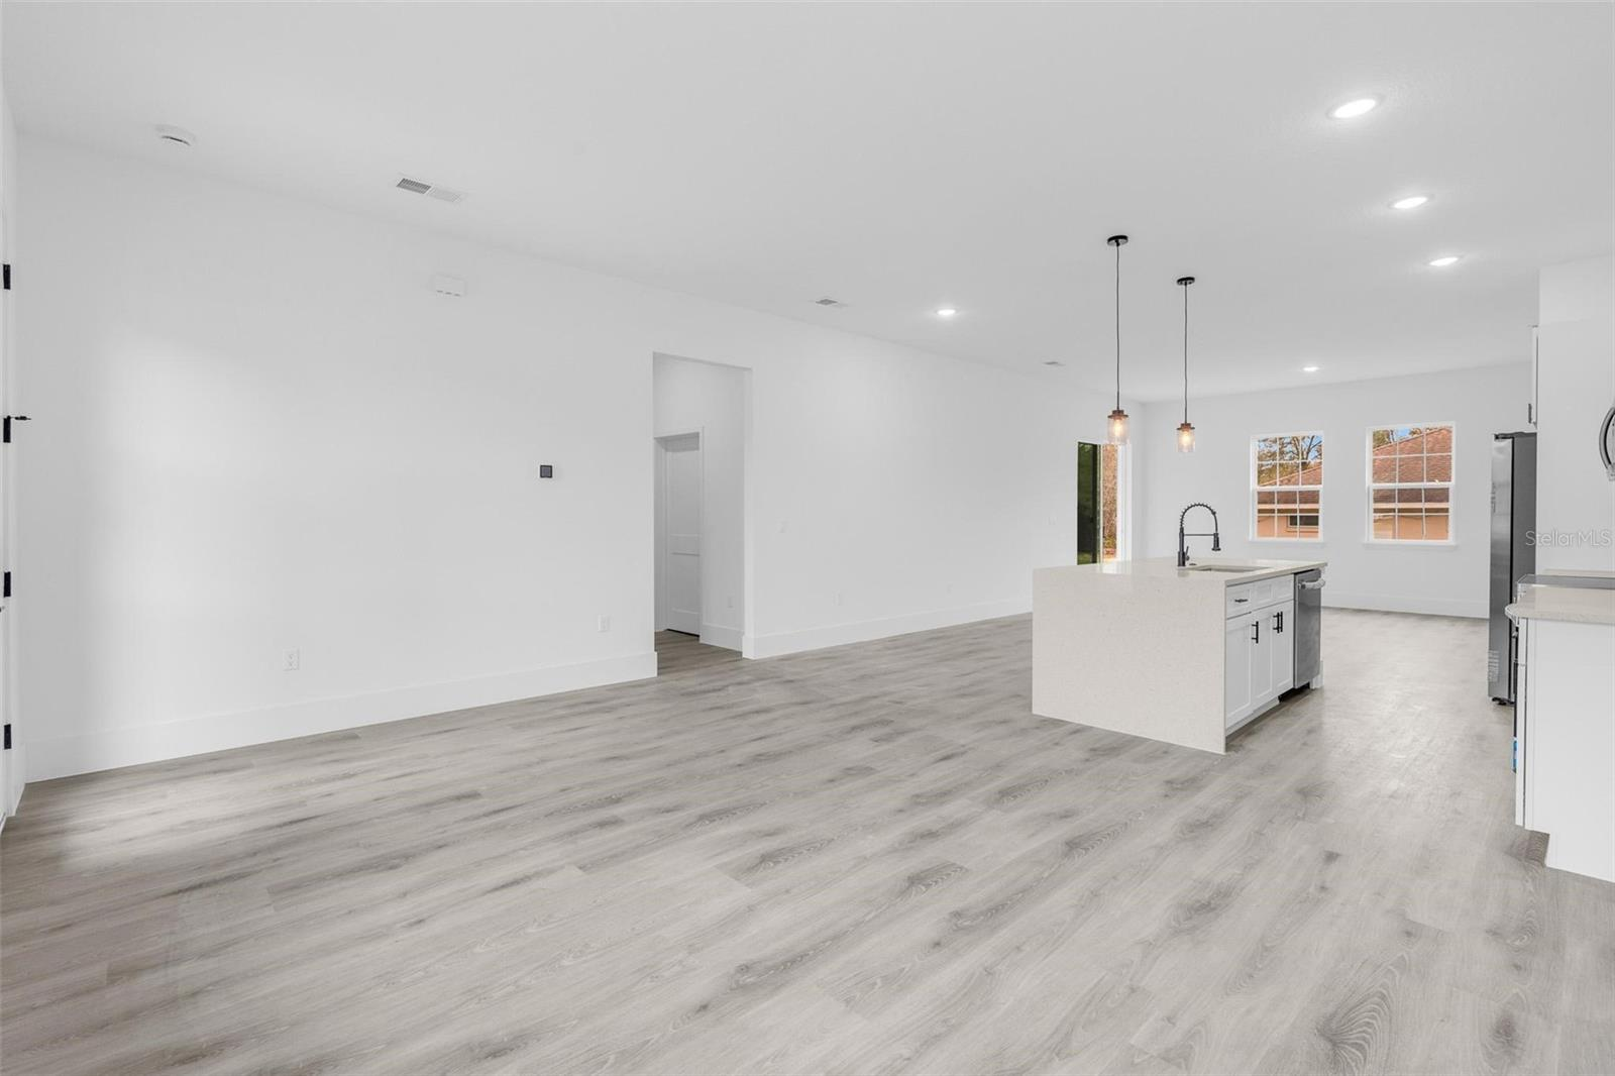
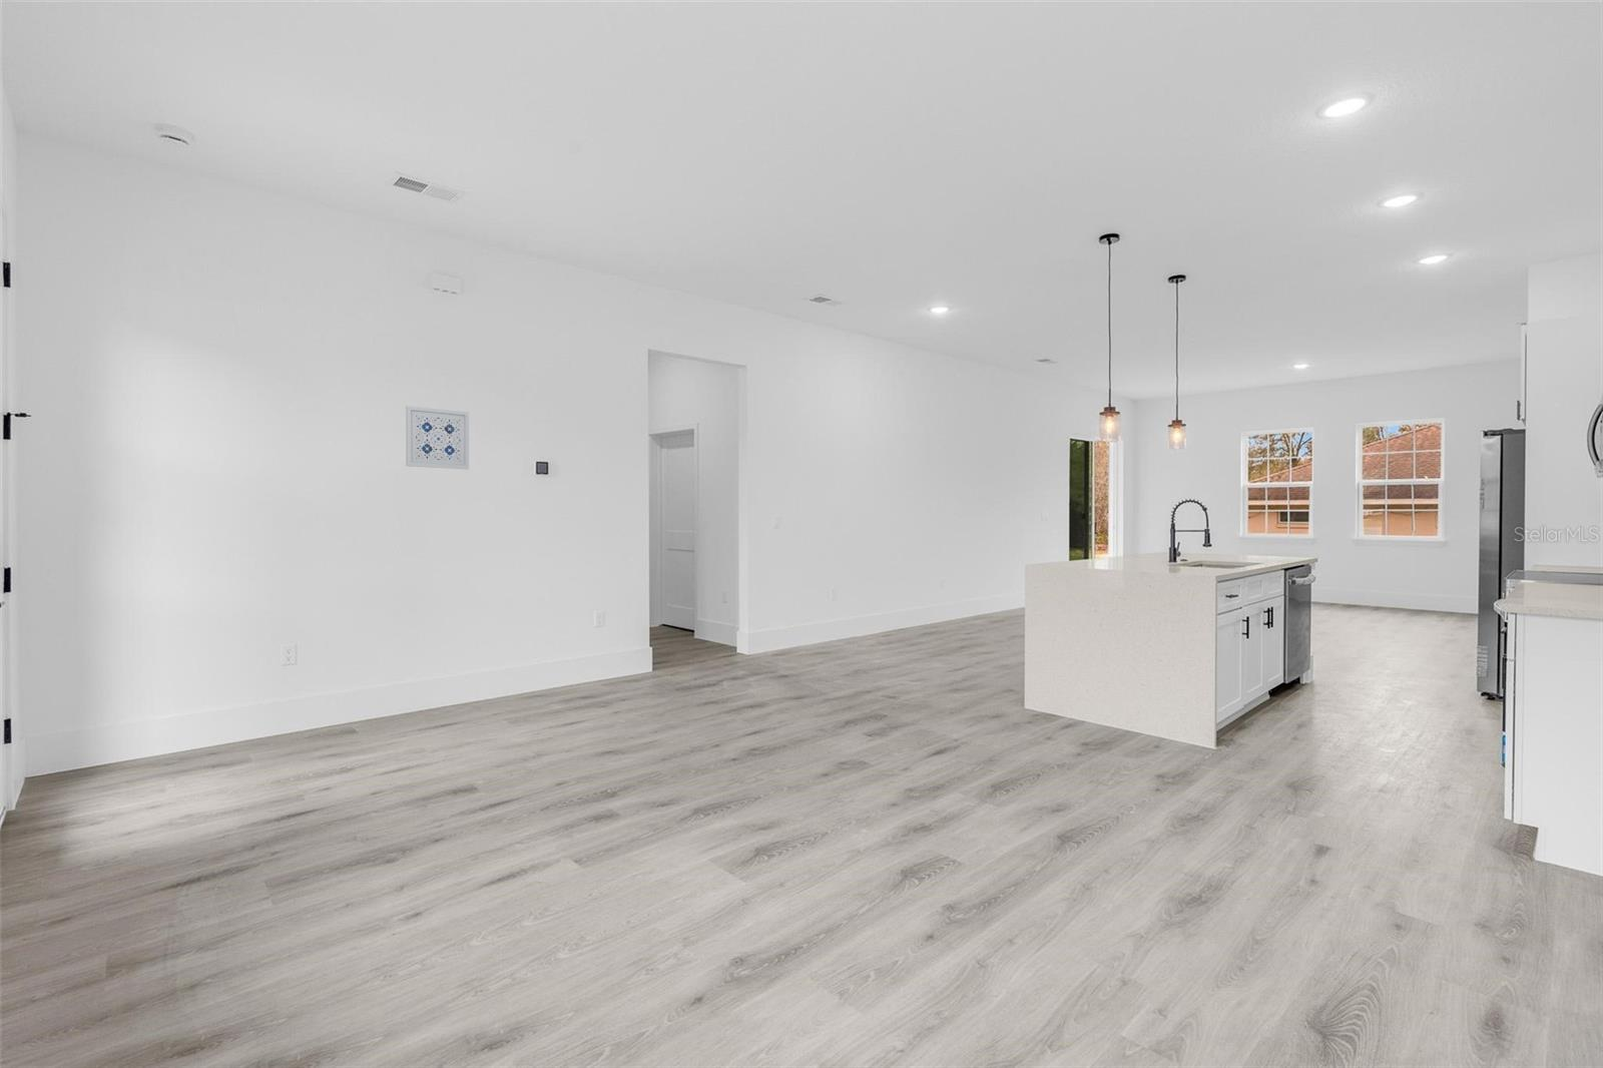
+ wall art (437, 437)
